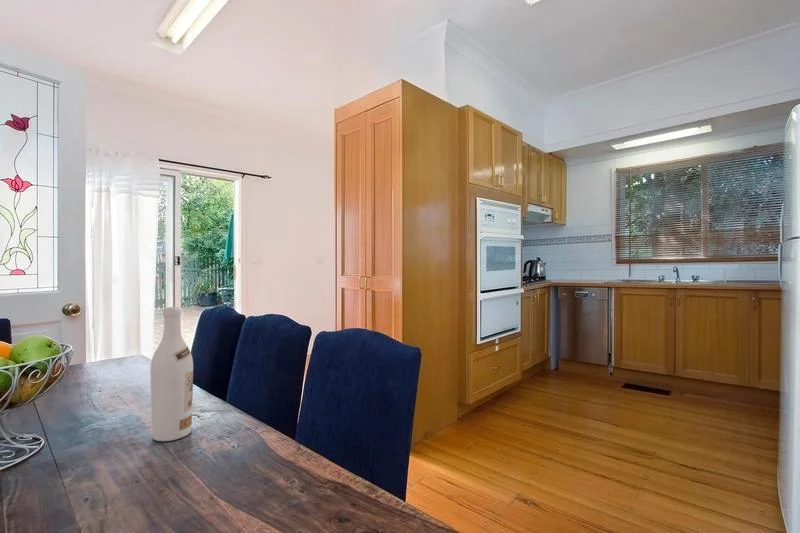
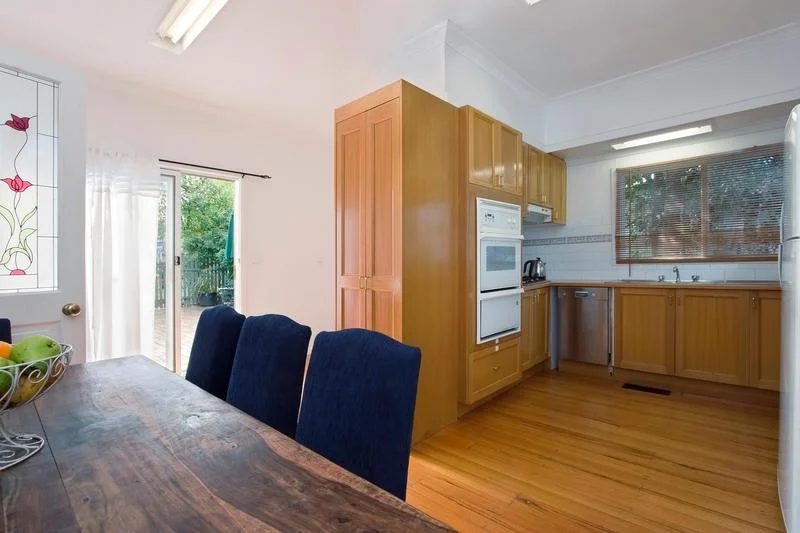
- wine bottle (172, 370)
